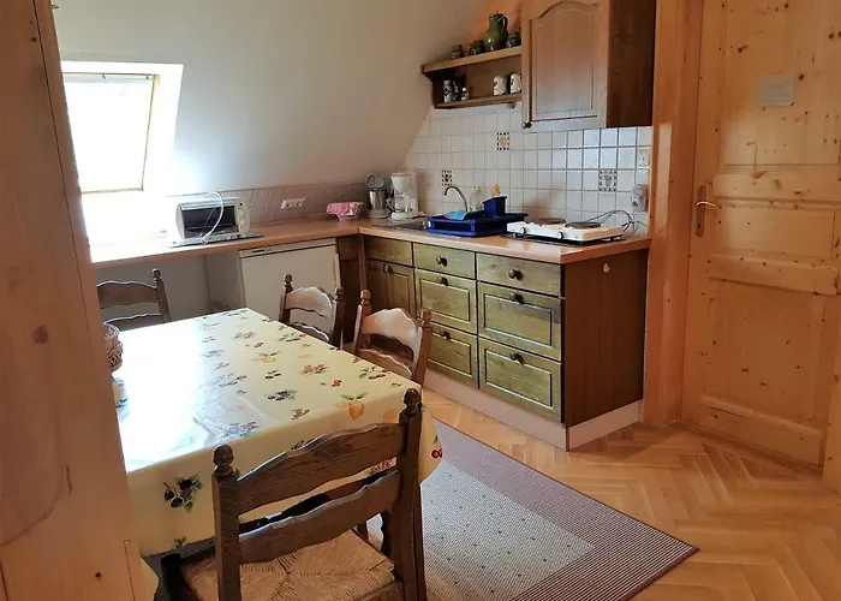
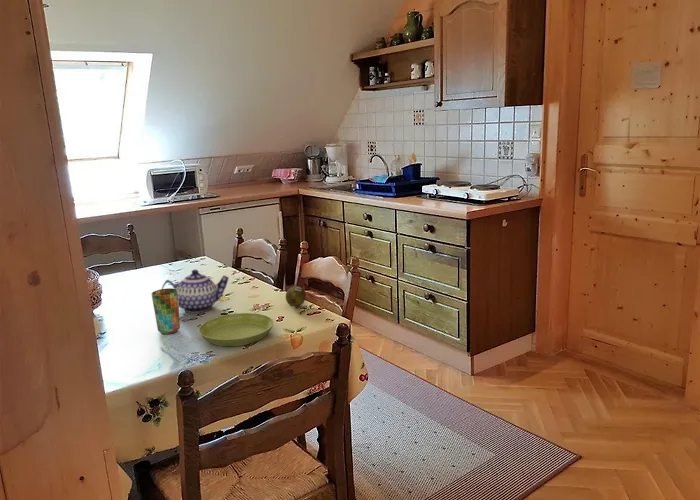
+ saucer (236, 330)
+ teapot (195, 289)
+ cup (166, 311)
+ fruit (295, 296)
